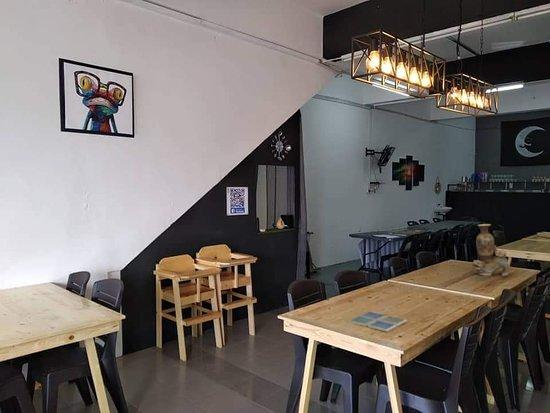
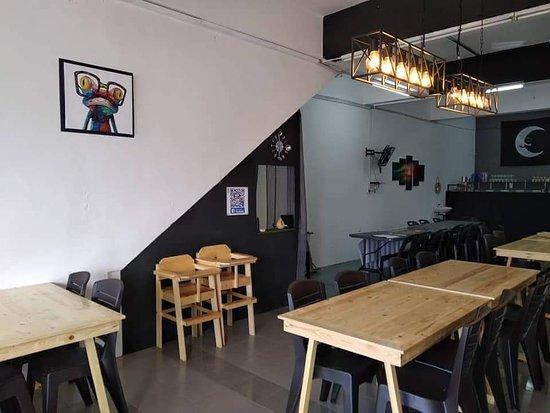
- vase with dog figurine (490, 249)
- drink coaster (377, 320)
